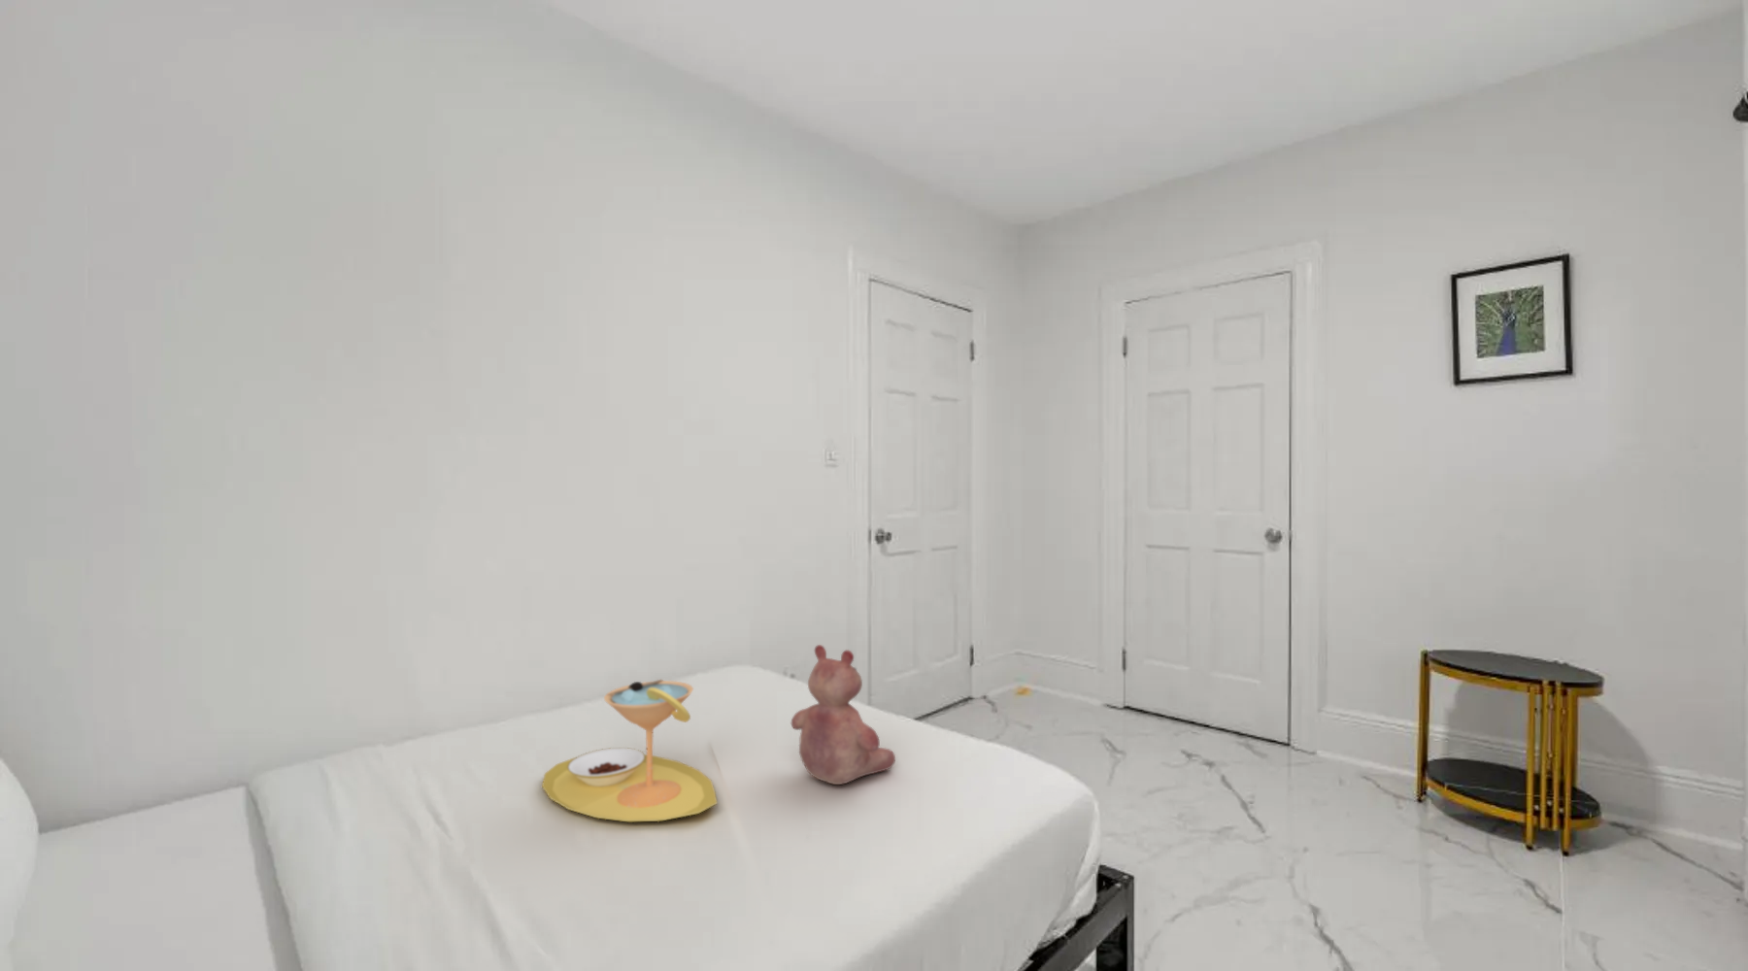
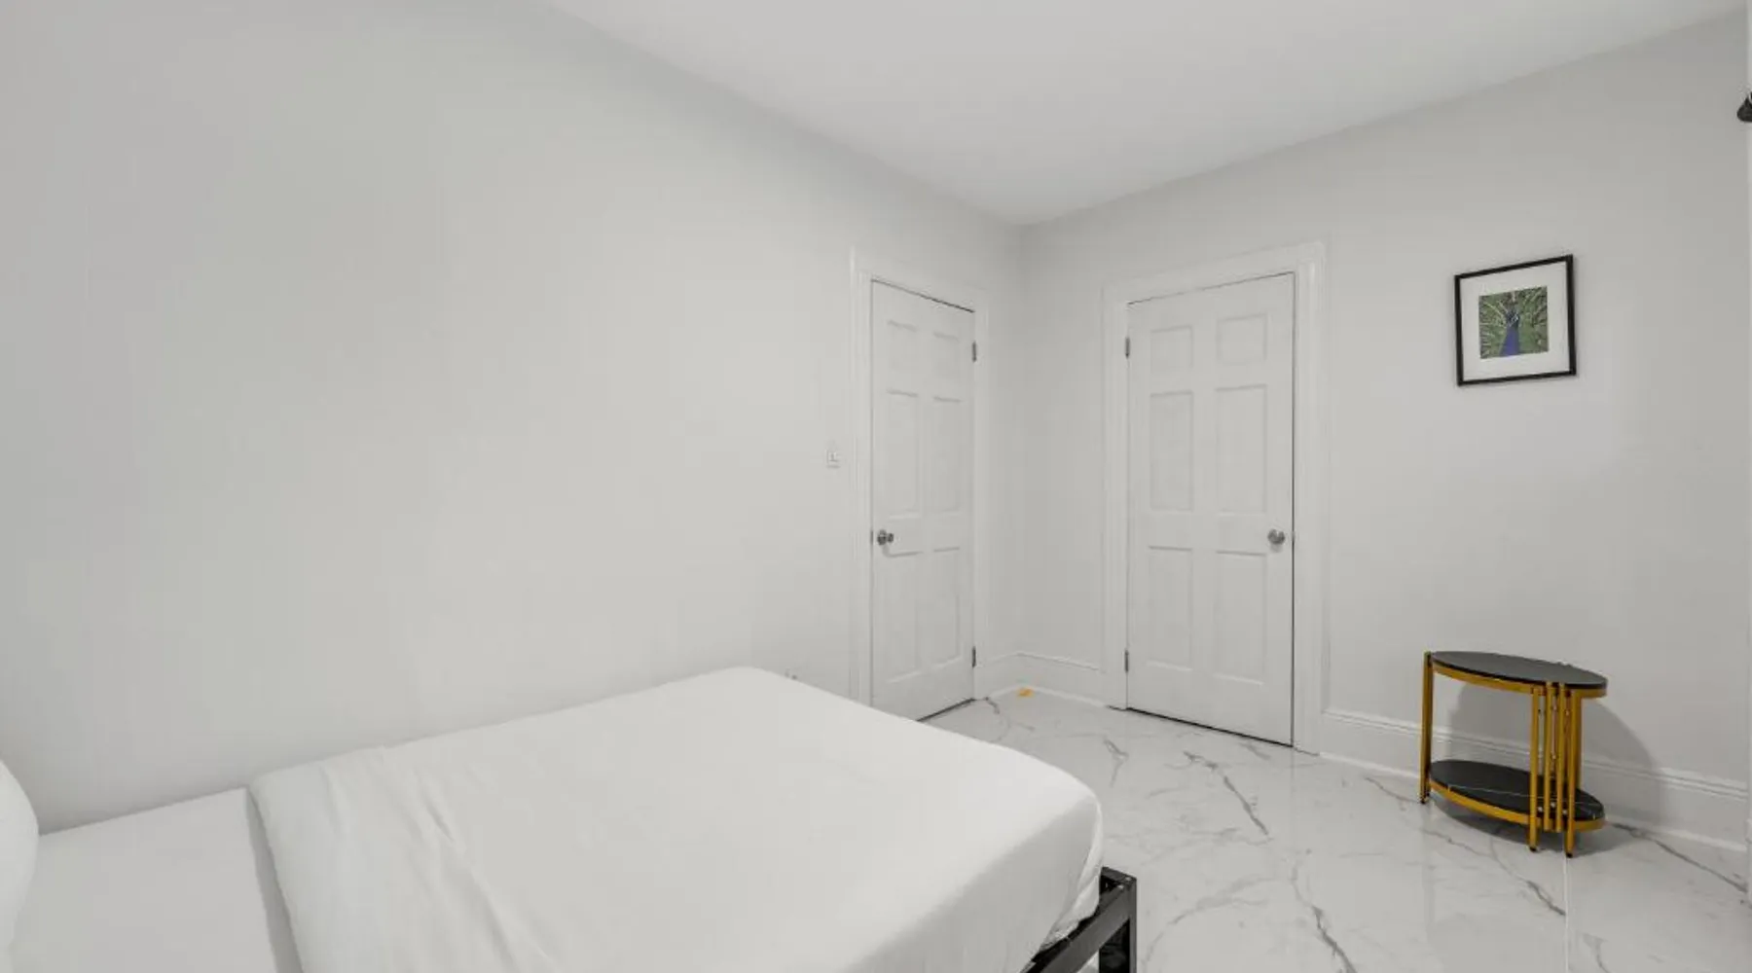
- teddy bear (845, 709)
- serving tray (634, 723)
